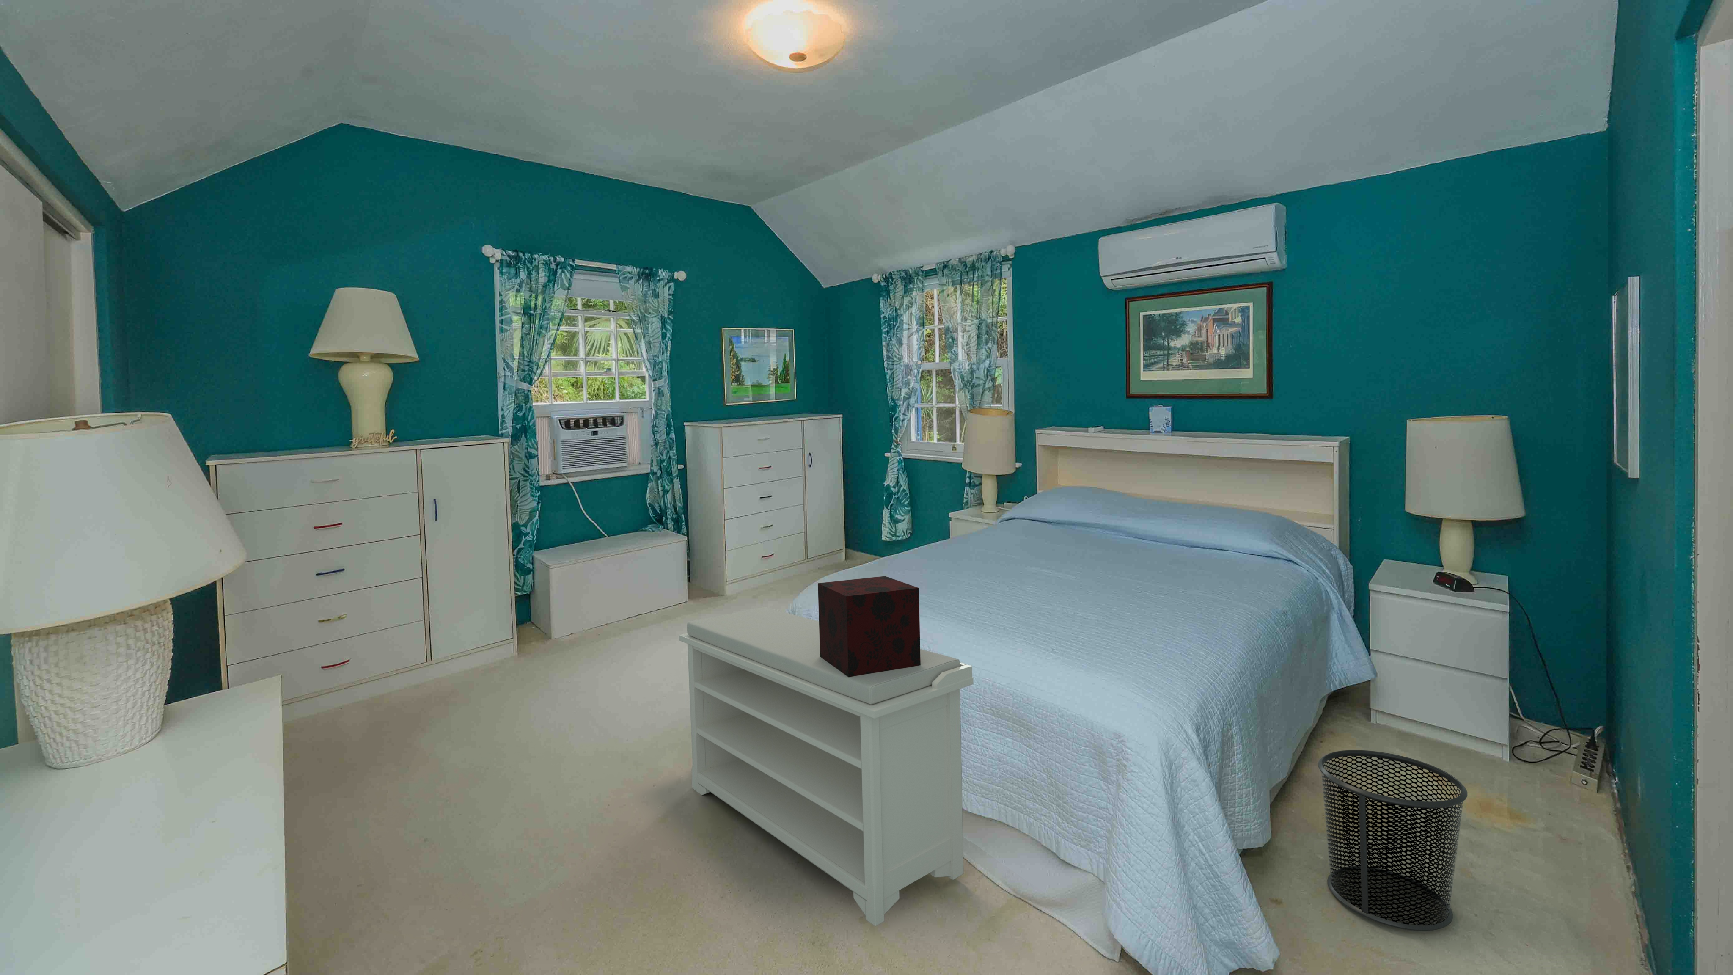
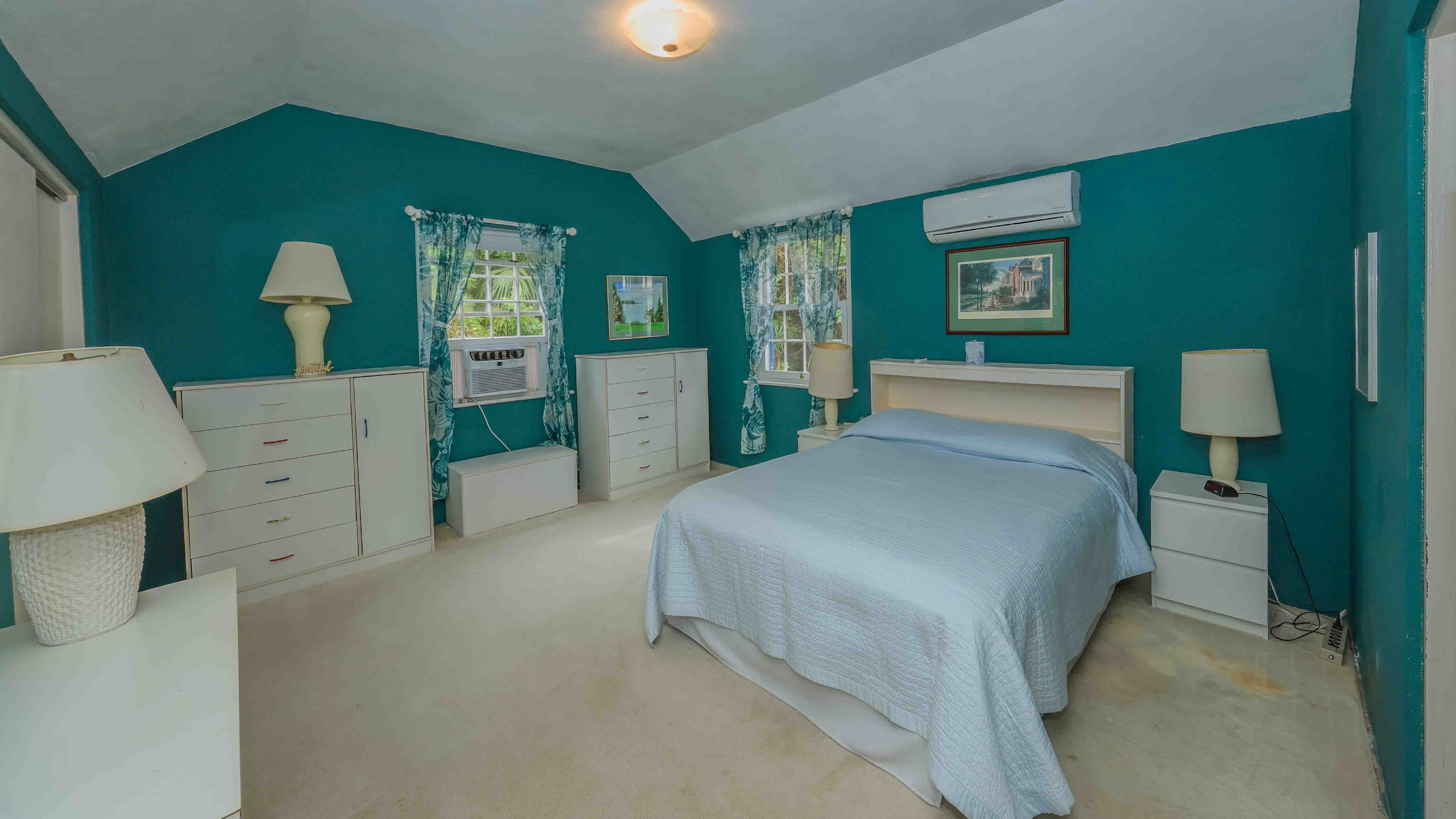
- bench (811, 735)
- waste bin (1388, 837)
- decorative box (868, 623)
